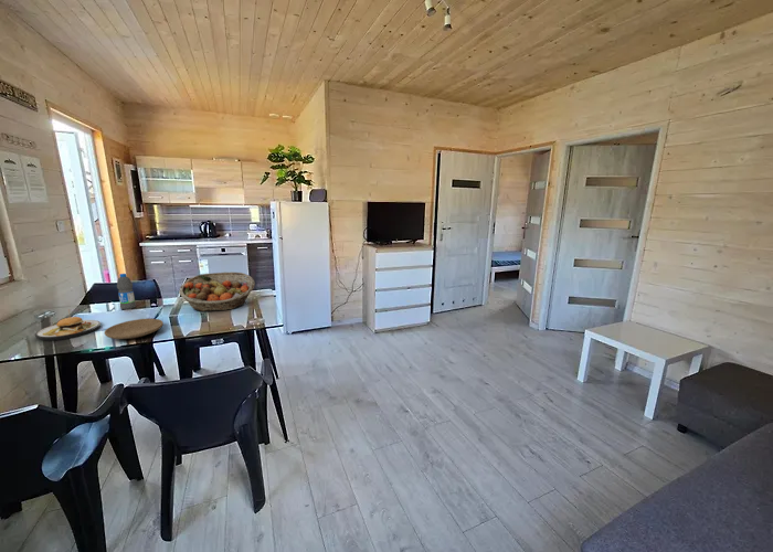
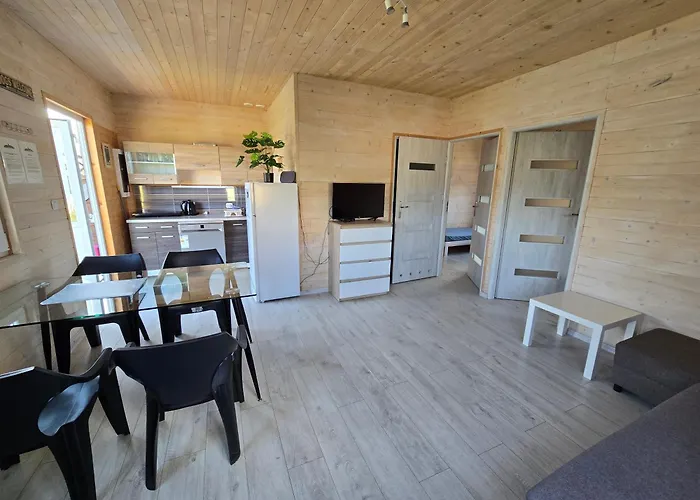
- plate (135, 330)
- fruit basket (219, 290)
- plate (67, 319)
- water bottle (125, 290)
